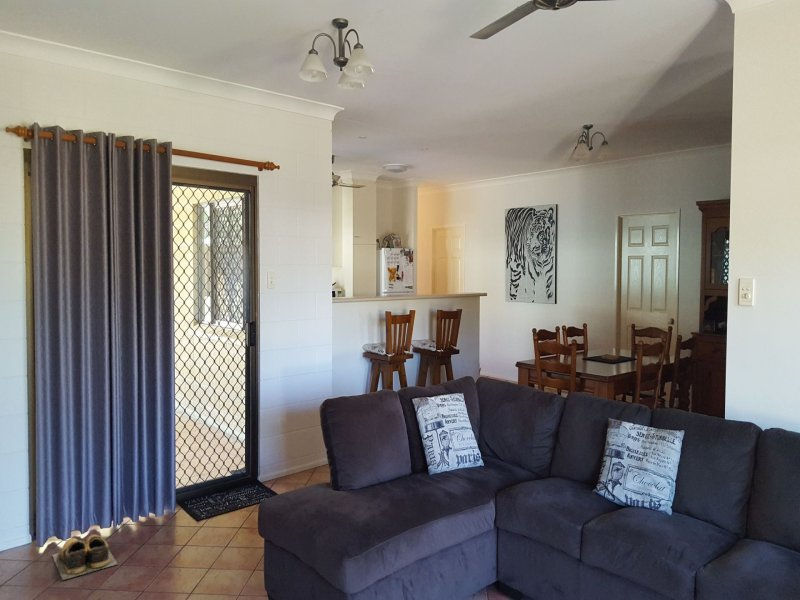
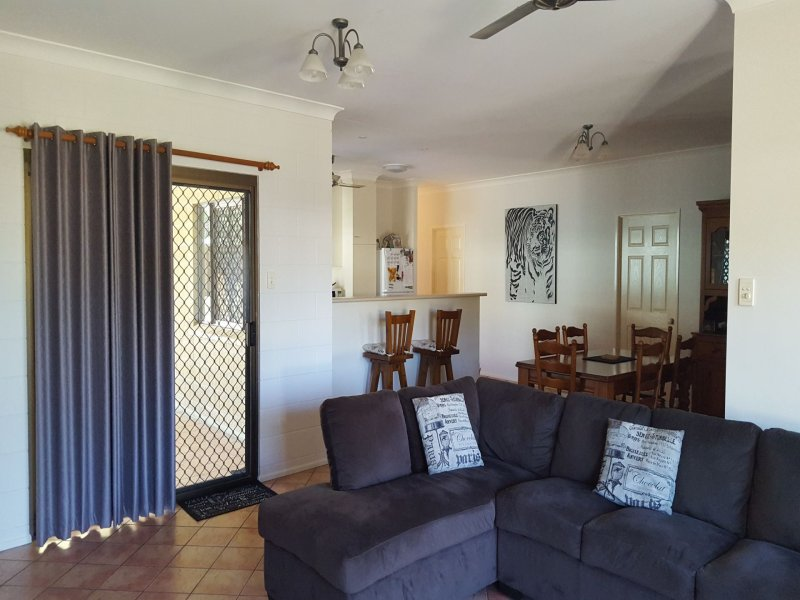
- shoes (84, 548)
